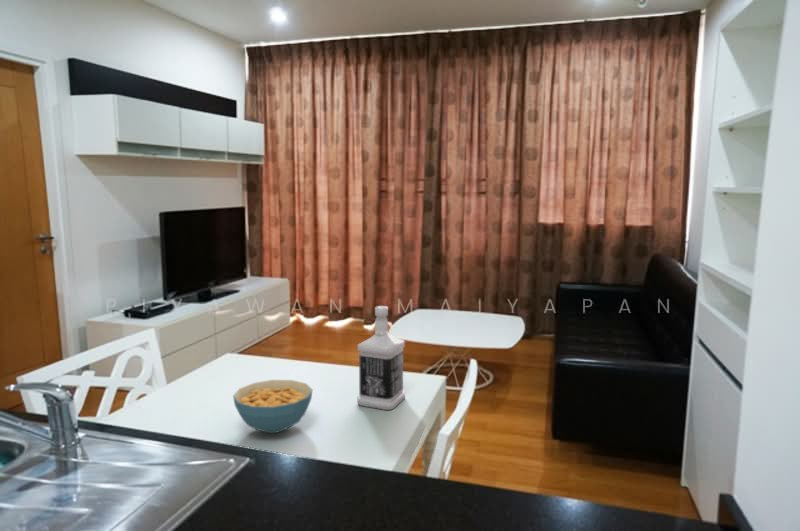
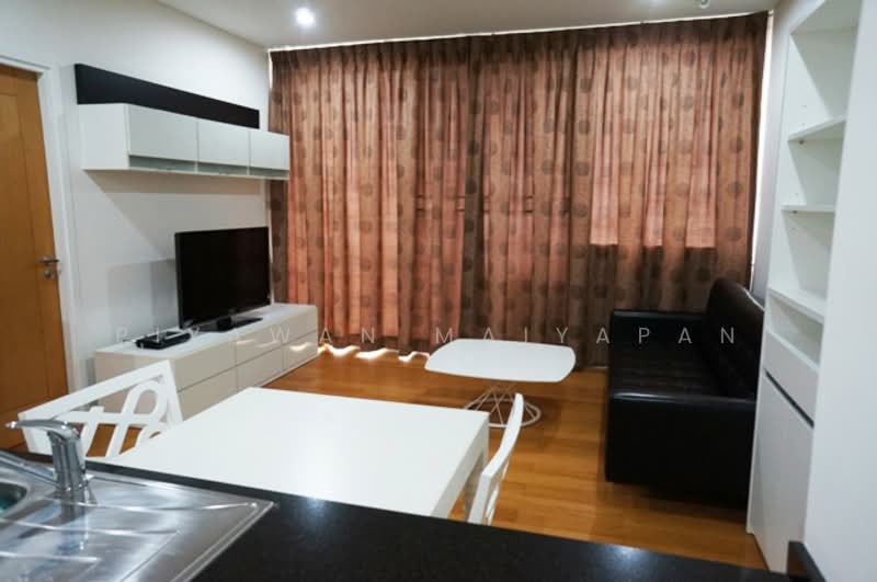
- cereal bowl (273, 410)
- bottle (381, 354)
